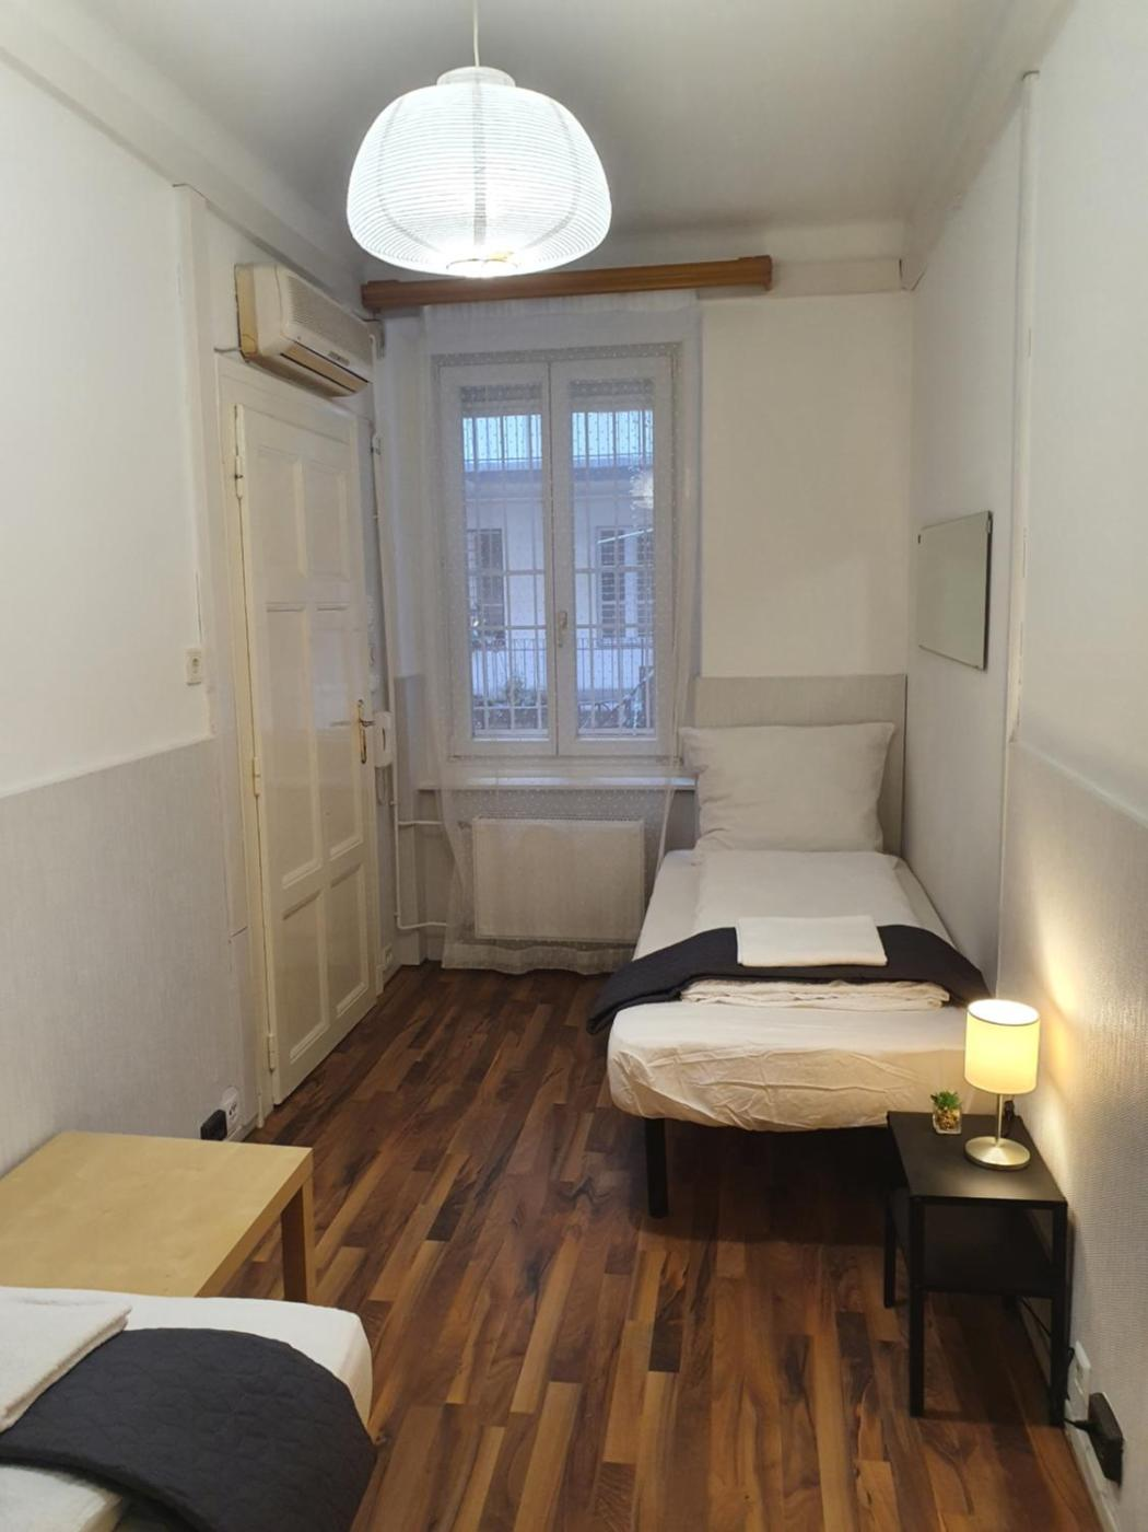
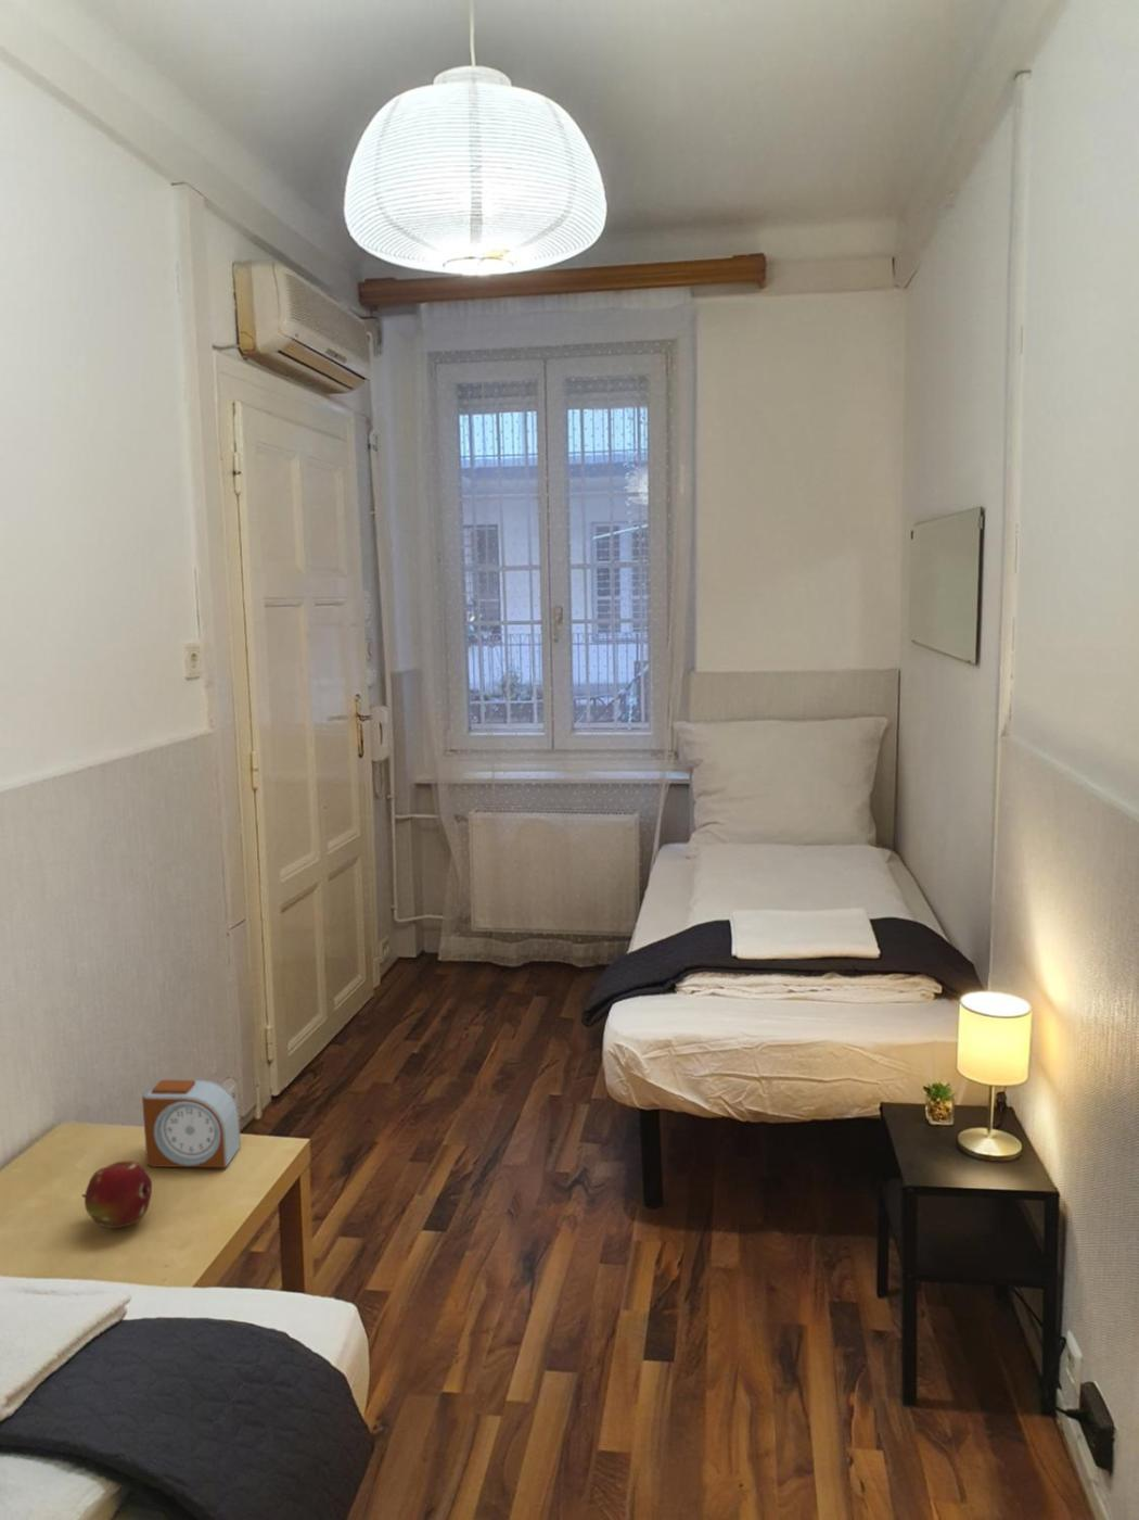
+ alarm clock (190, 1120)
+ fruit (114, 1194)
